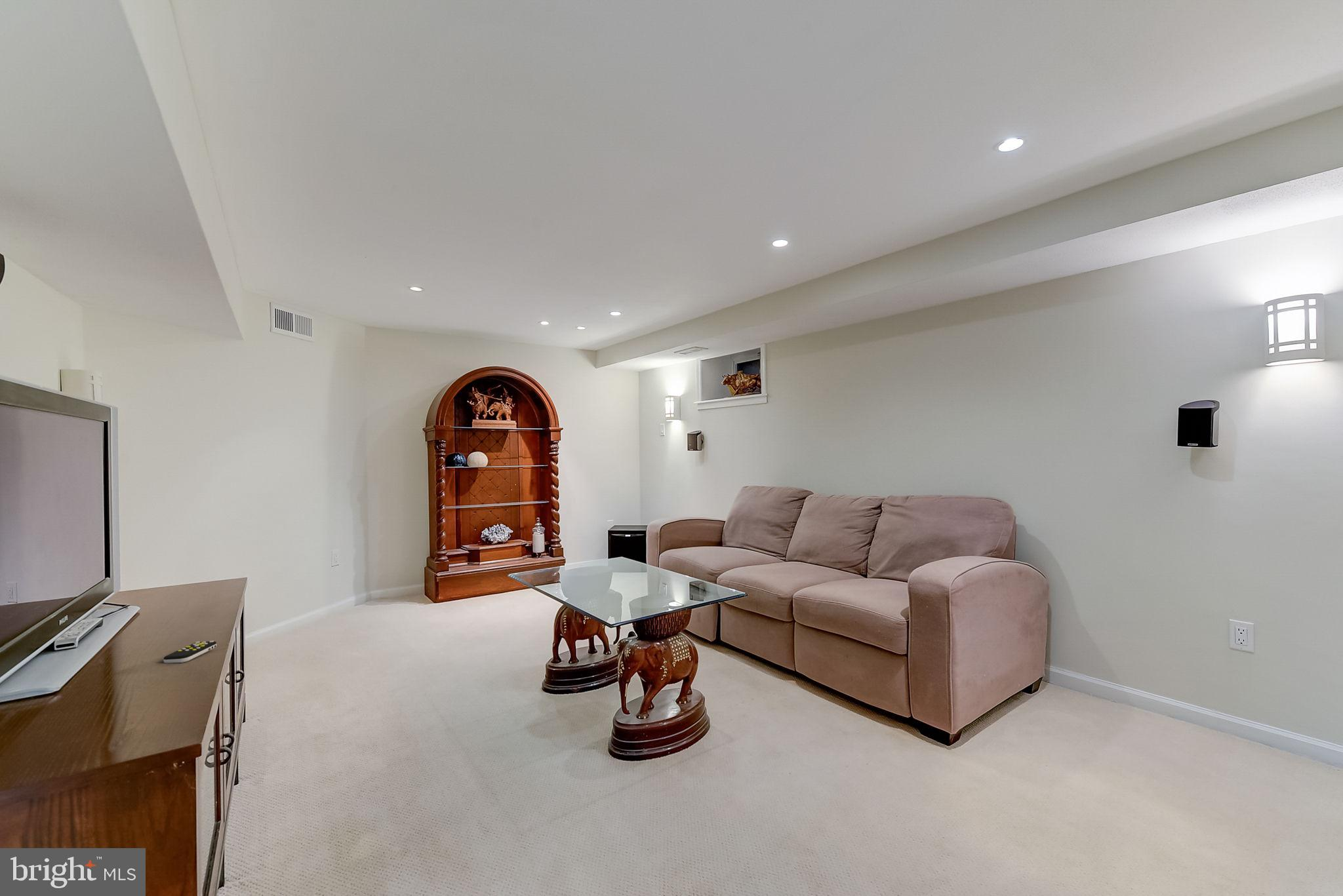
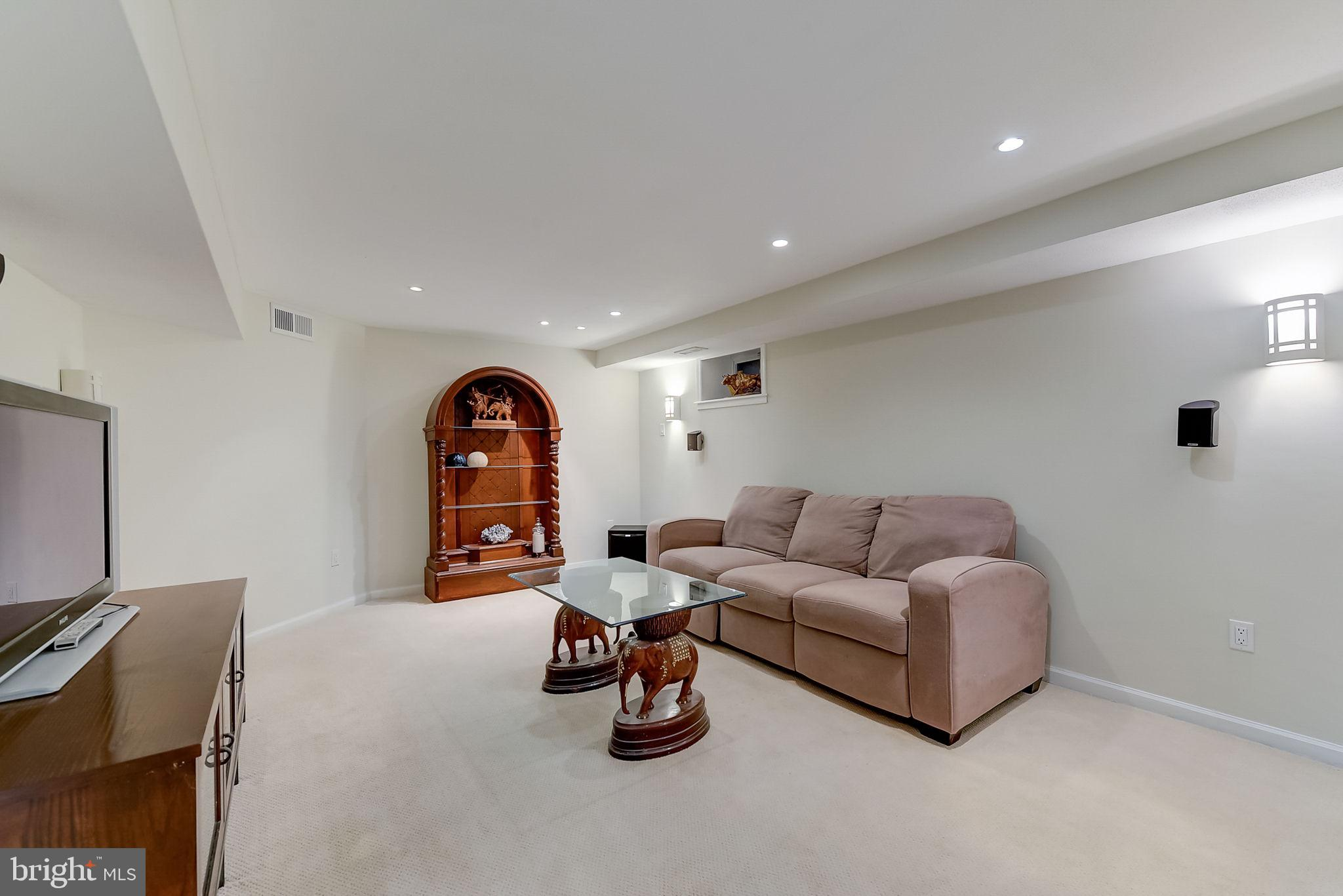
- remote control (191, 652)
